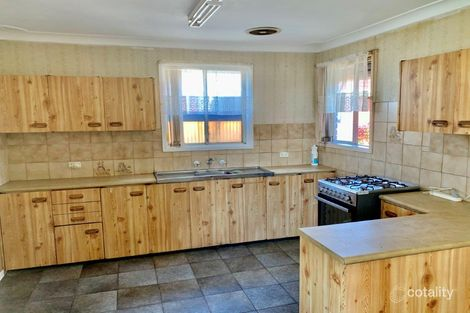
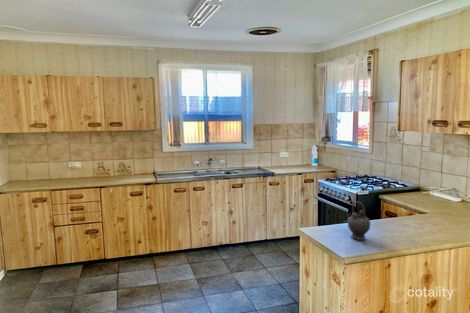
+ teapot (356, 219)
